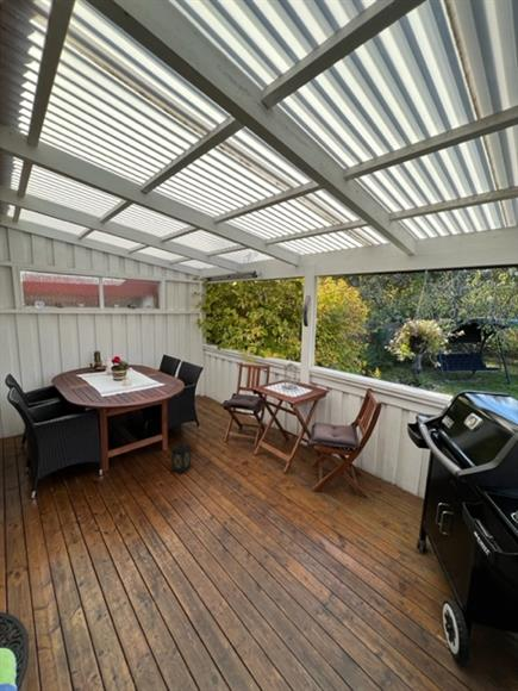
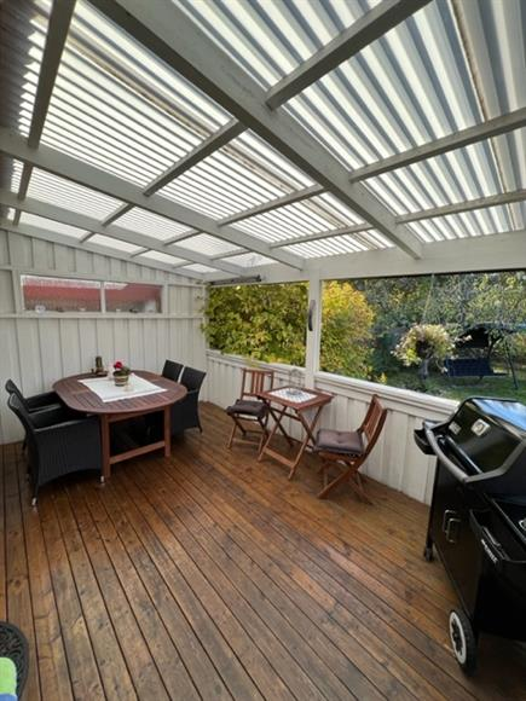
- lantern (181, 455)
